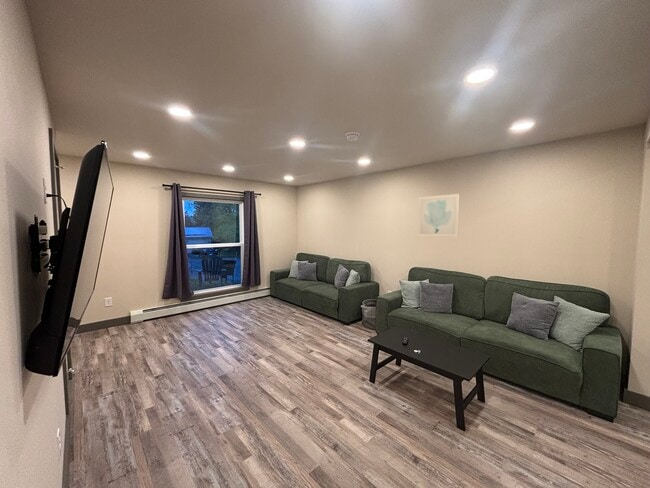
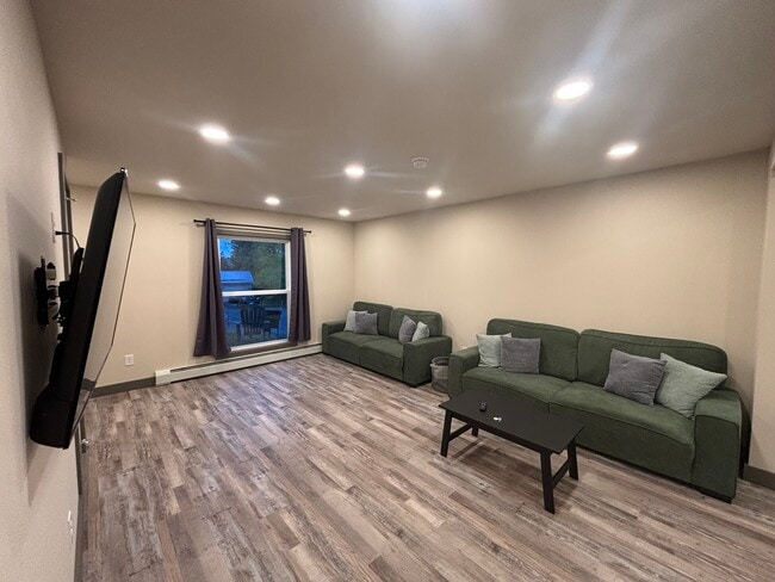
- wall art (437, 216)
